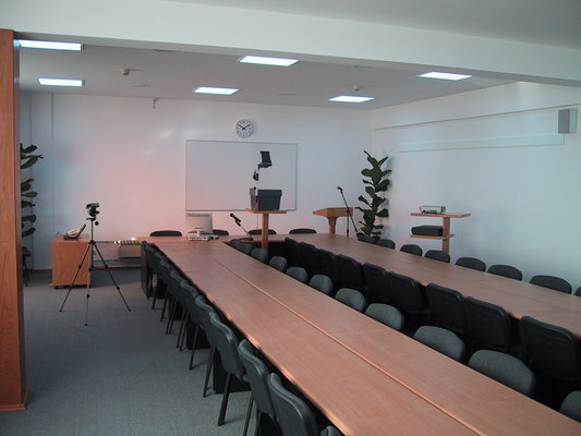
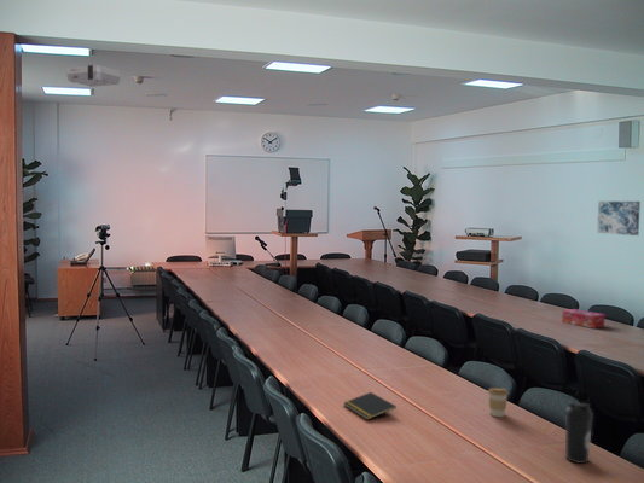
+ tissue box (582, 318)
+ water bottle (578, 431)
+ projector (93, 76)
+ notepad (369, 405)
+ coffee cup (497, 401)
+ wall art (617, 217)
